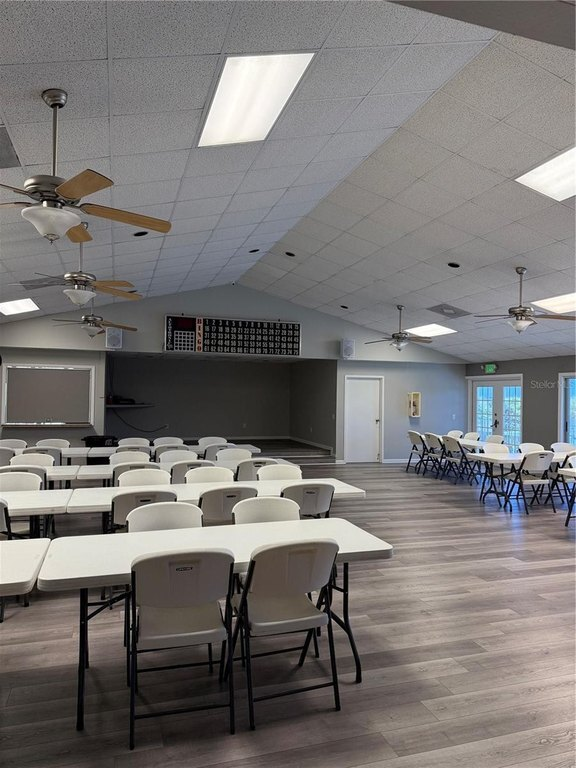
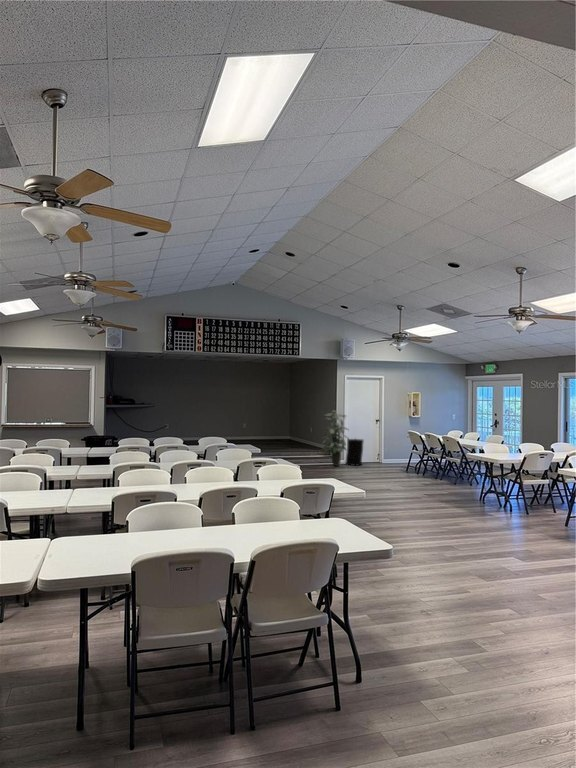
+ indoor plant (334, 438)
+ trash can (354, 451)
